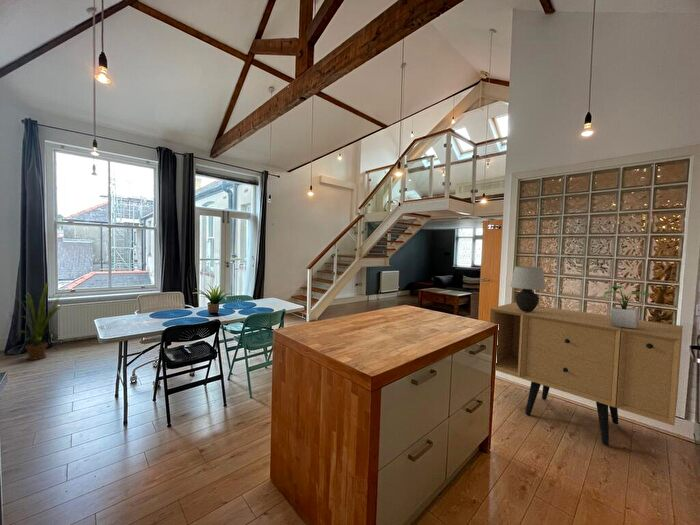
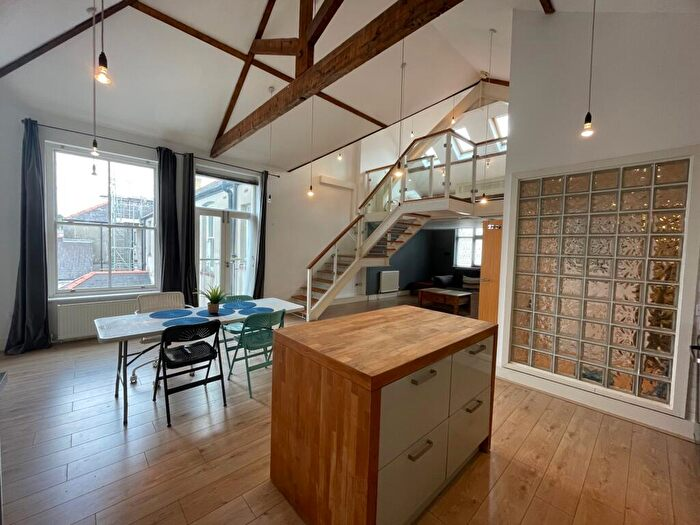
- table lamp (527, 289)
- house plant (35, 321)
- sideboard (573, 368)
- potted plant (626, 306)
